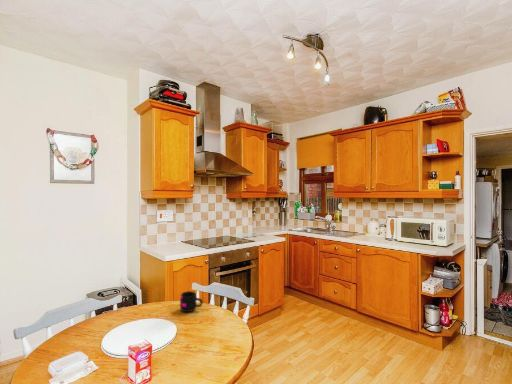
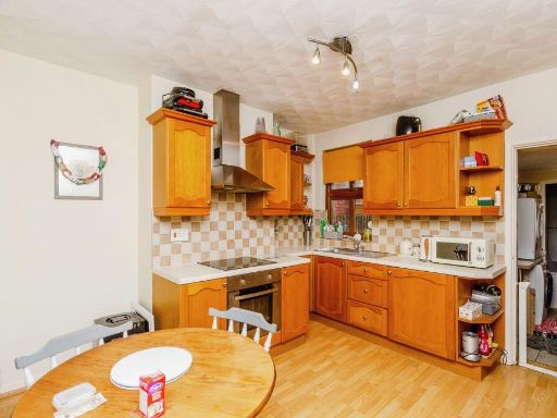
- mug (191, 301)
